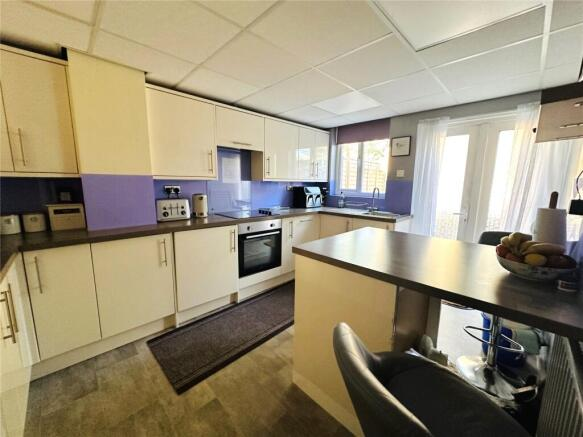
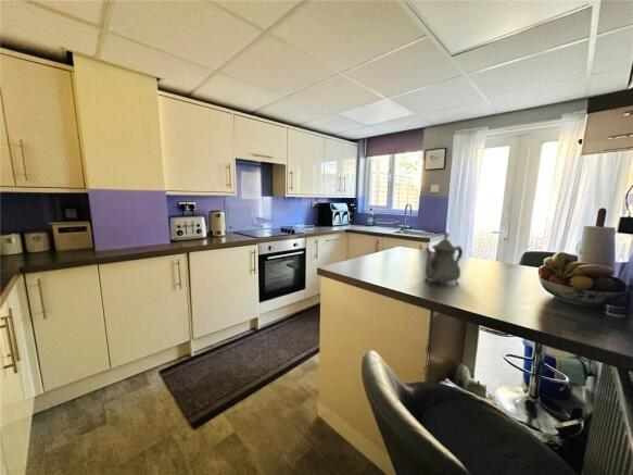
+ teapot (443, 257)
